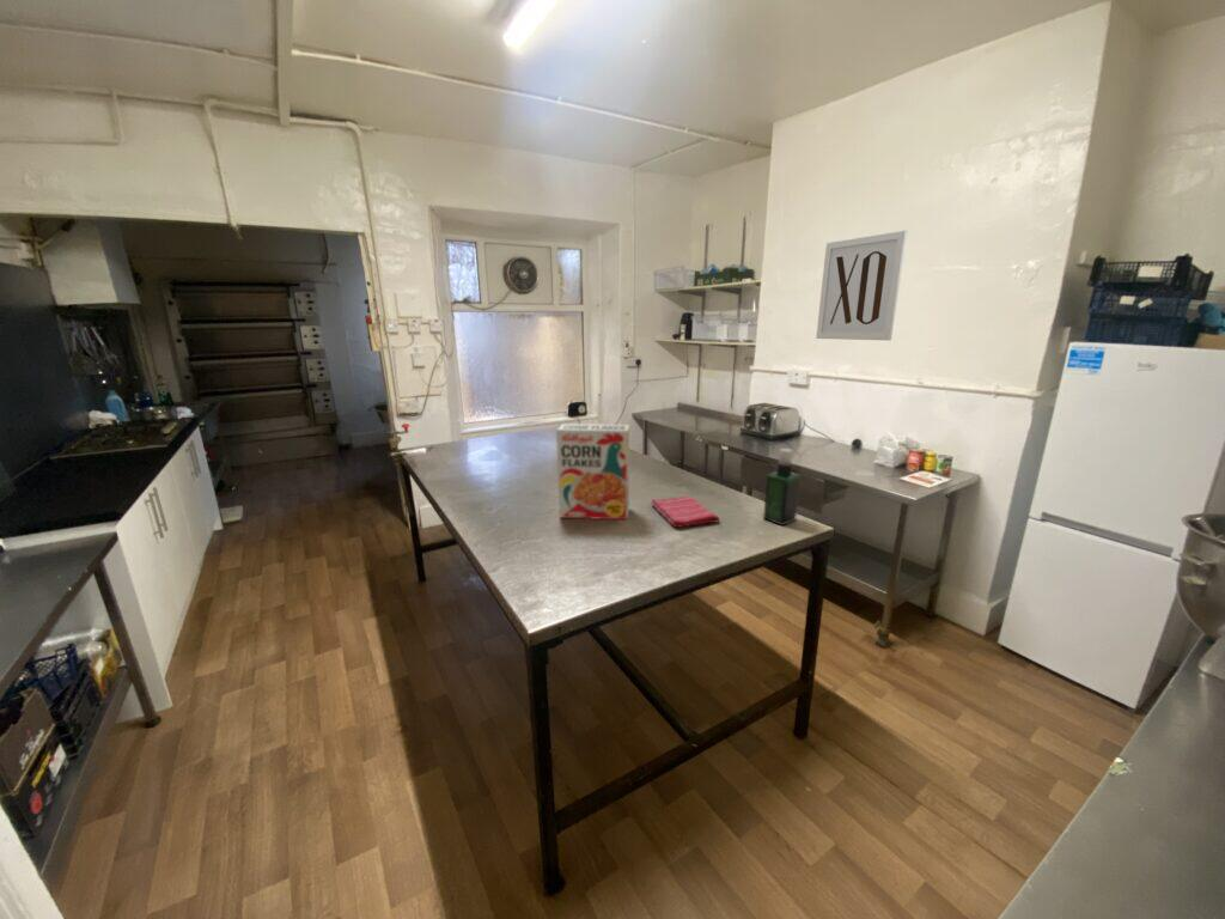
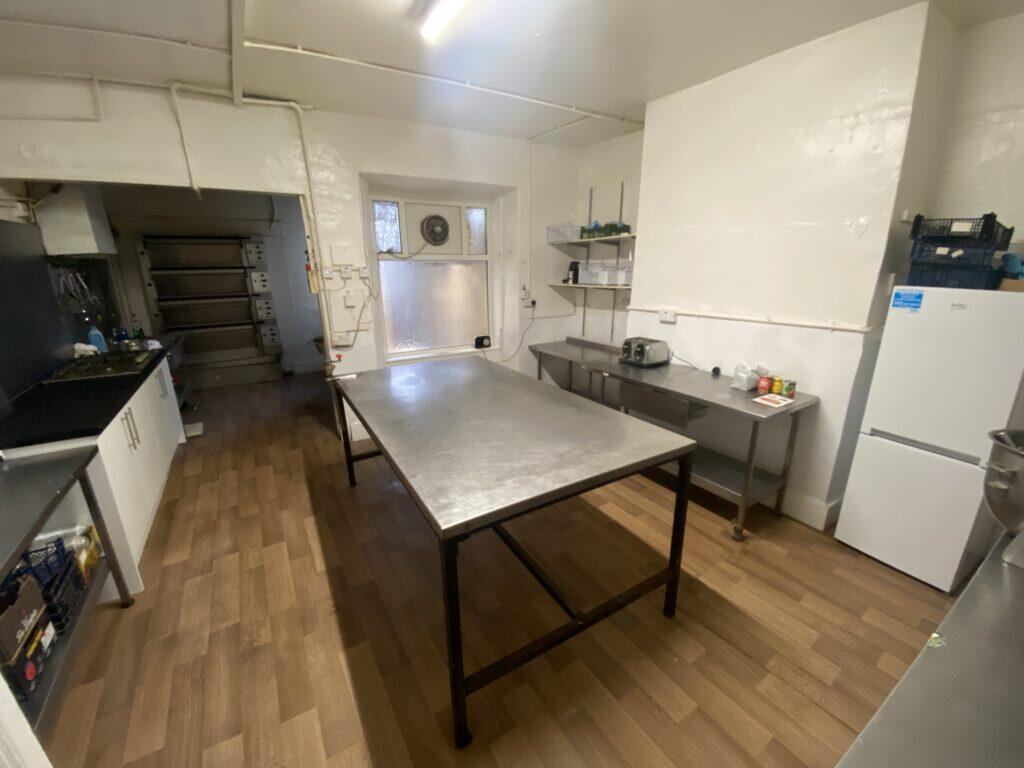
- wall art (857, 290)
- dish towel (683, 510)
- cereal box (593, 470)
- spray bottle (782, 485)
